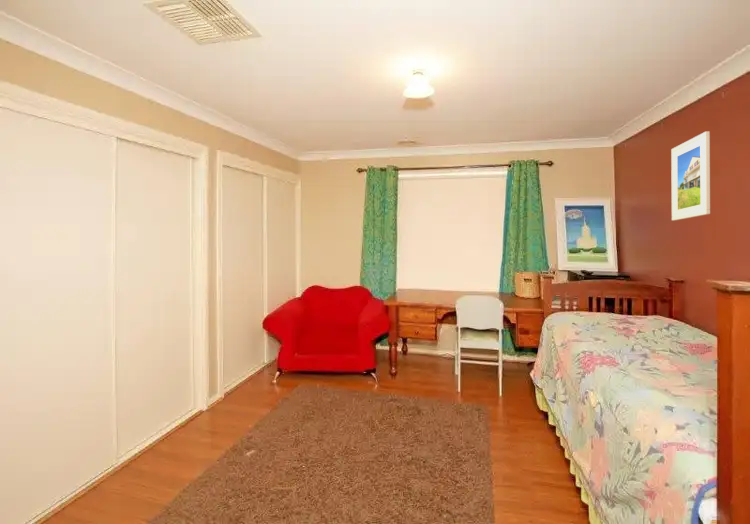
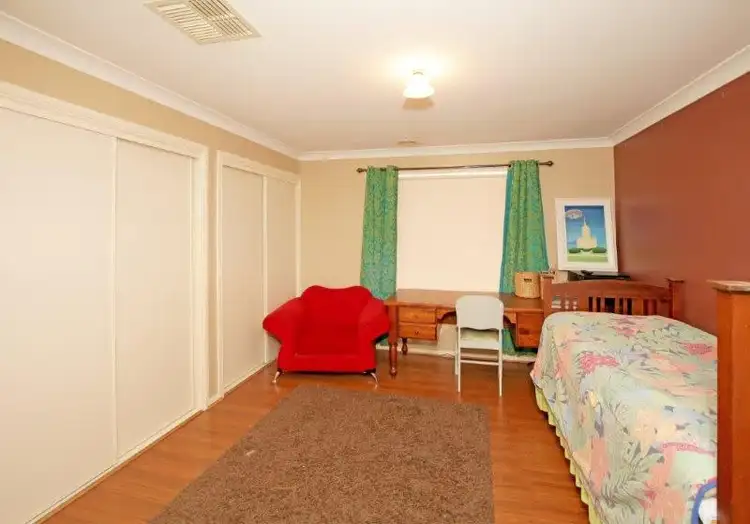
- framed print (689, 179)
